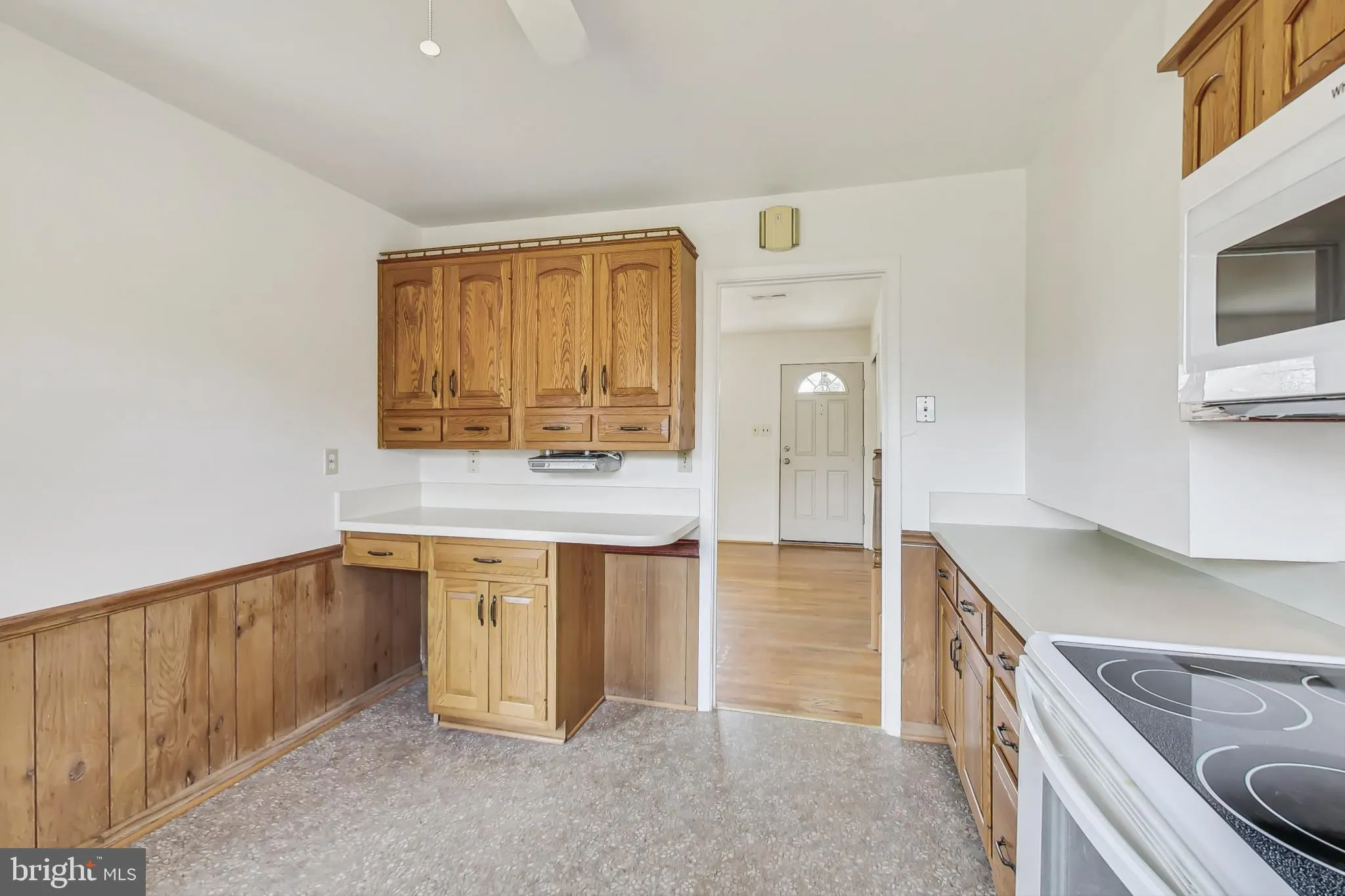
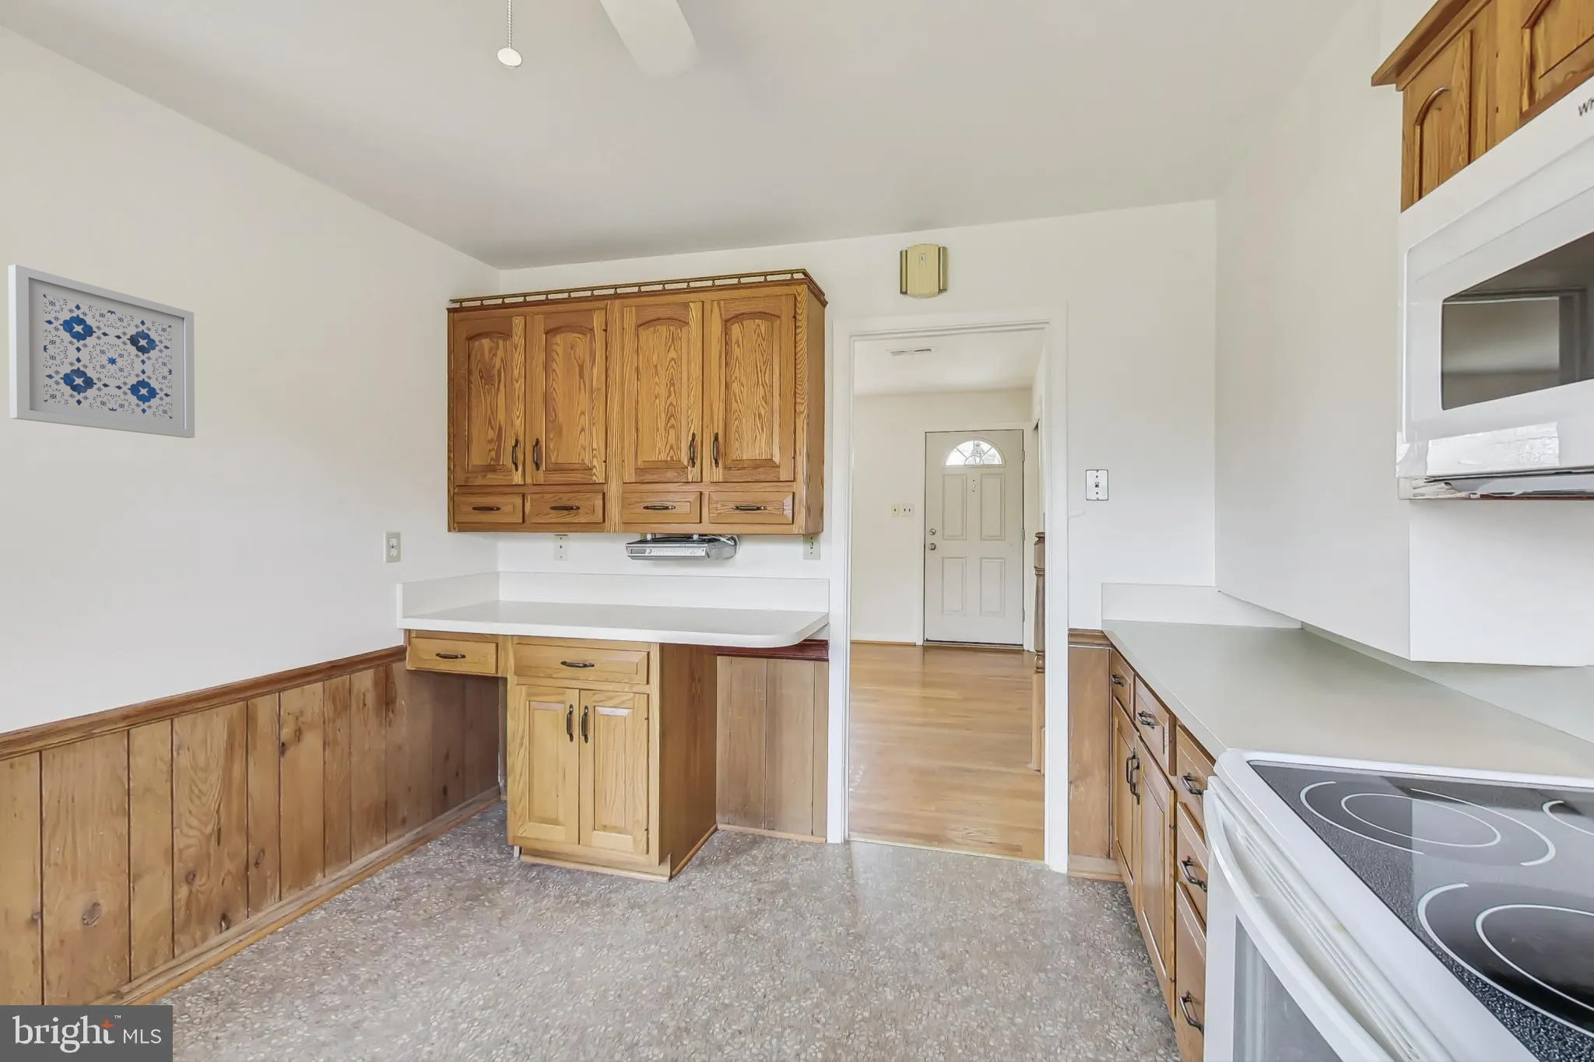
+ wall art (110, 360)
